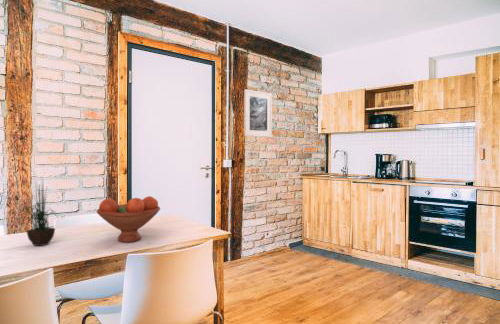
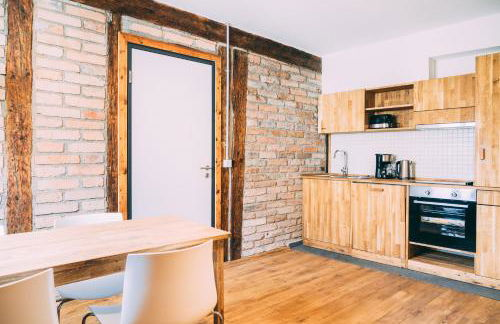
- fruit bowl (129, 218)
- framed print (258, 114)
- potted plant (38, 208)
